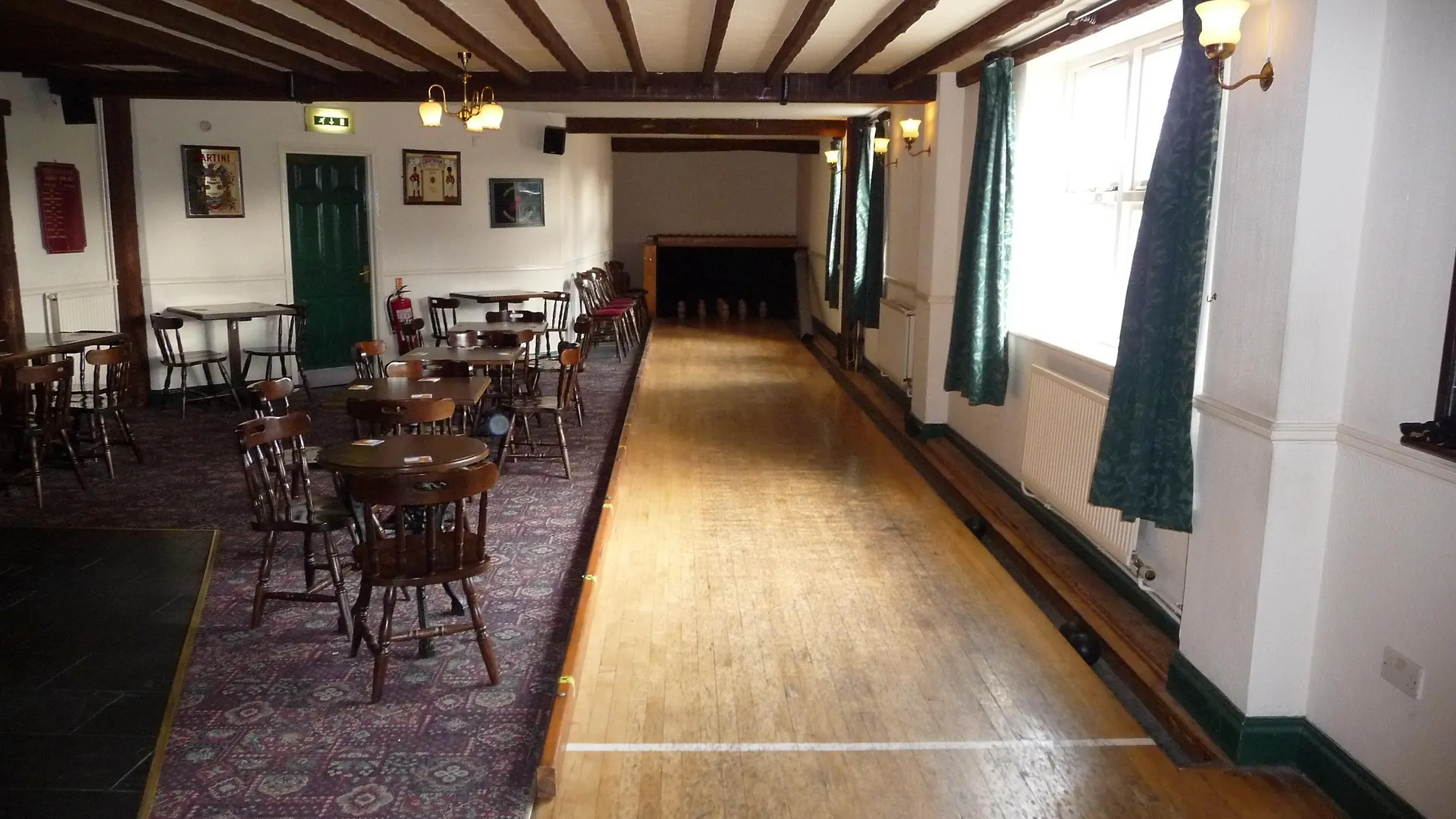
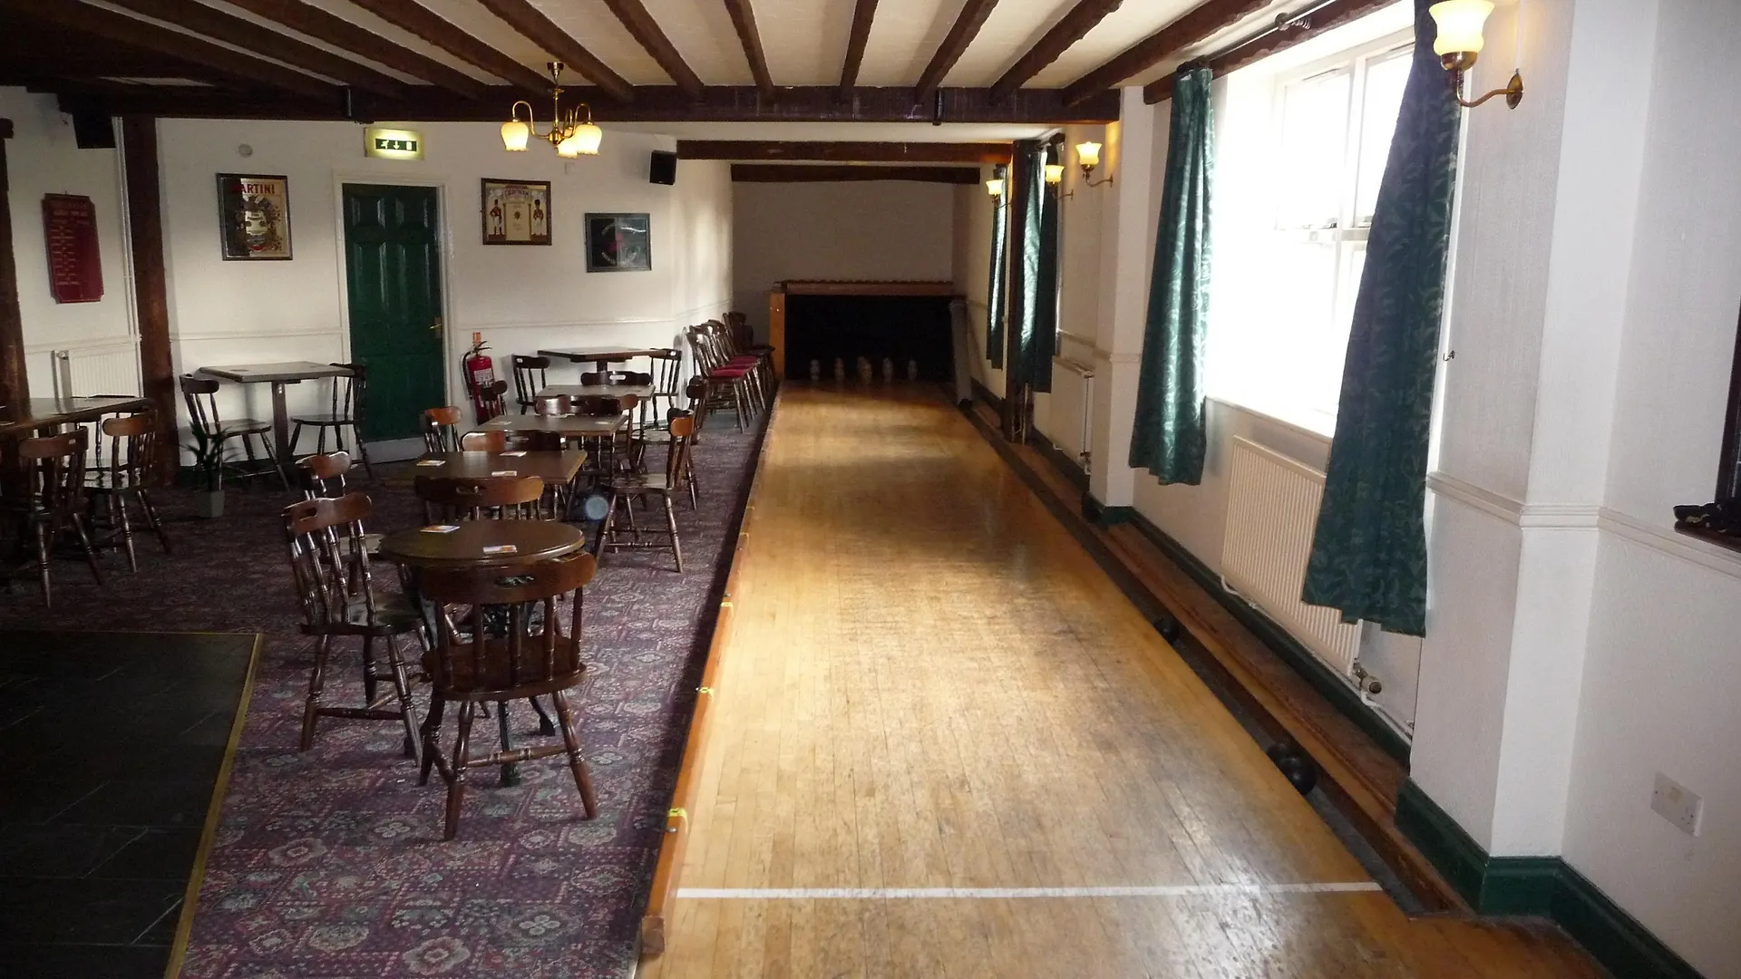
+ indoor plant (212, 467)
